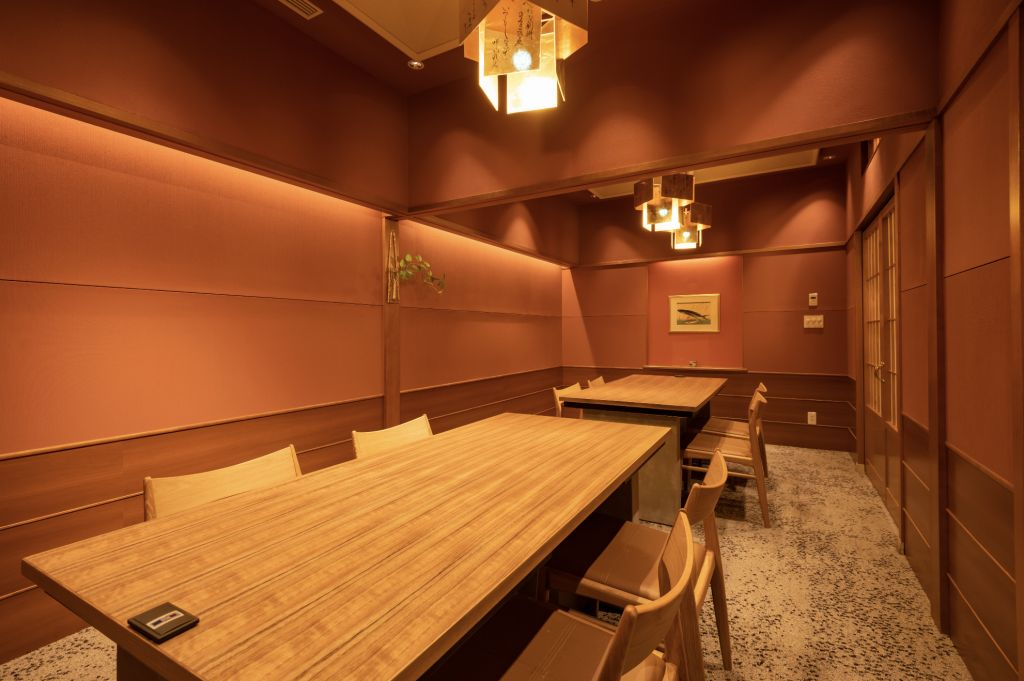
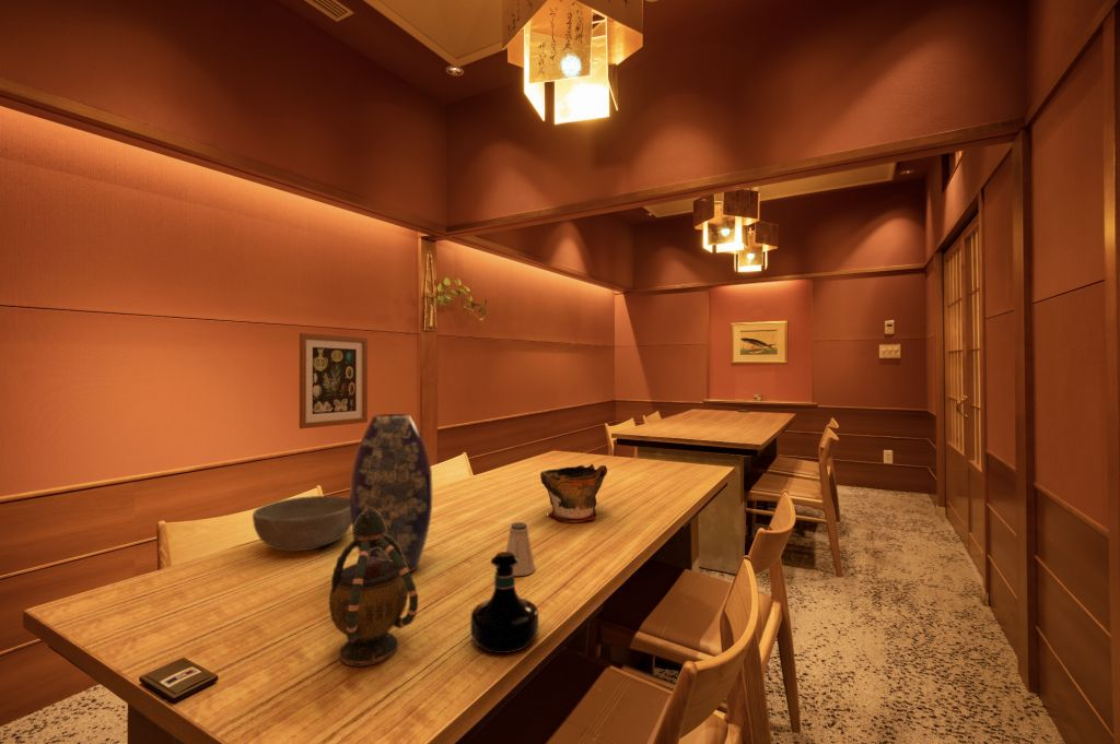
+ bowl (572, 487)
+ tequila bottle (504, 594)
+ saltshaker (518, 546)
+ wall art (335, 380)
+ vase (392, 492)
+ teapot (363, 570)
+ bowl (306, 524)
